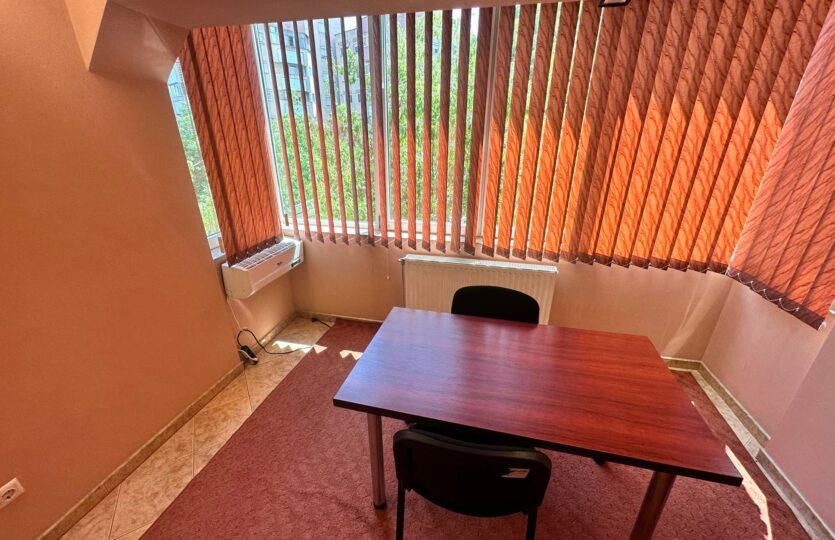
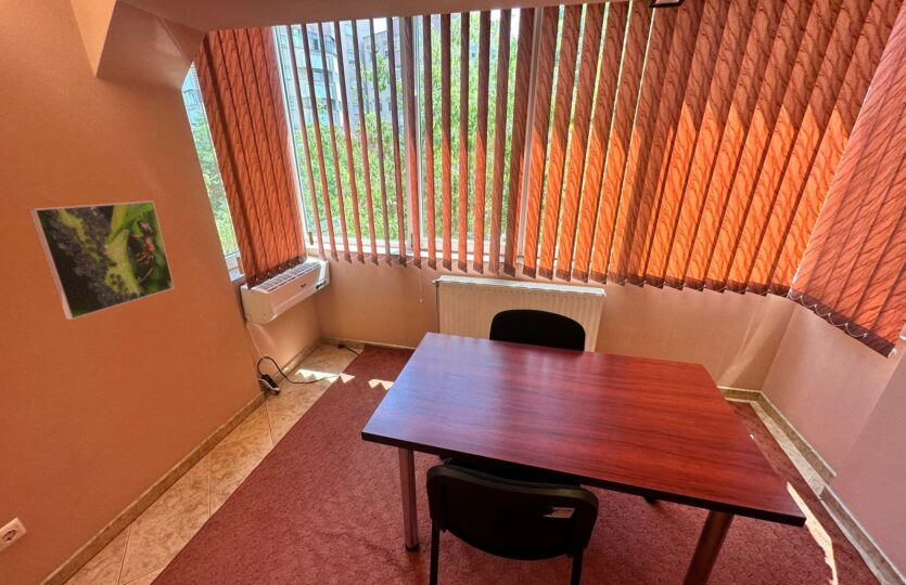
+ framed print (113, 255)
